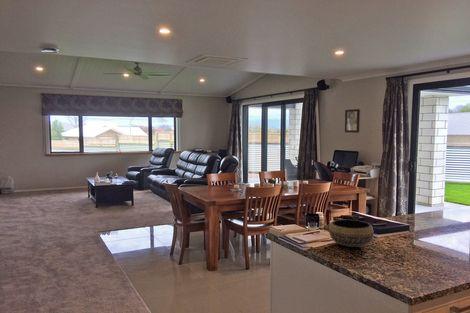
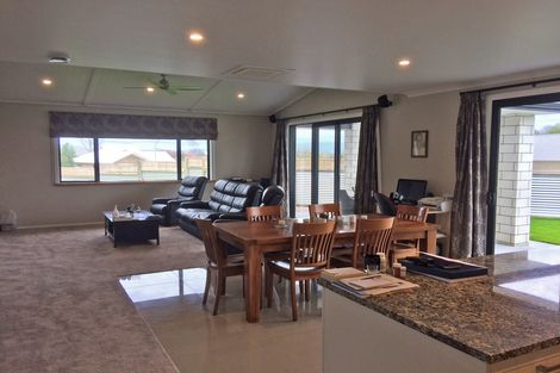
- bowl (350, 234)
